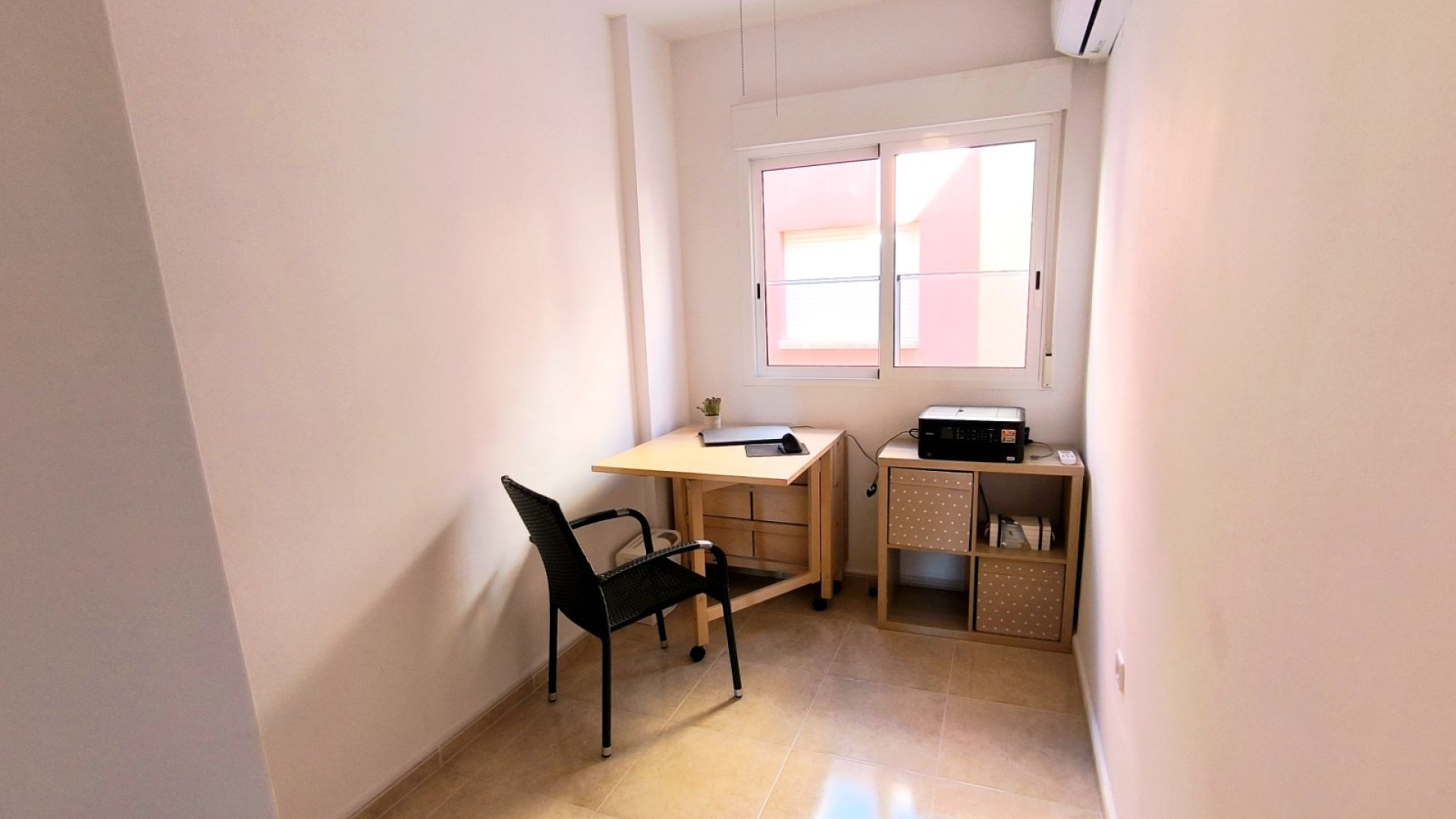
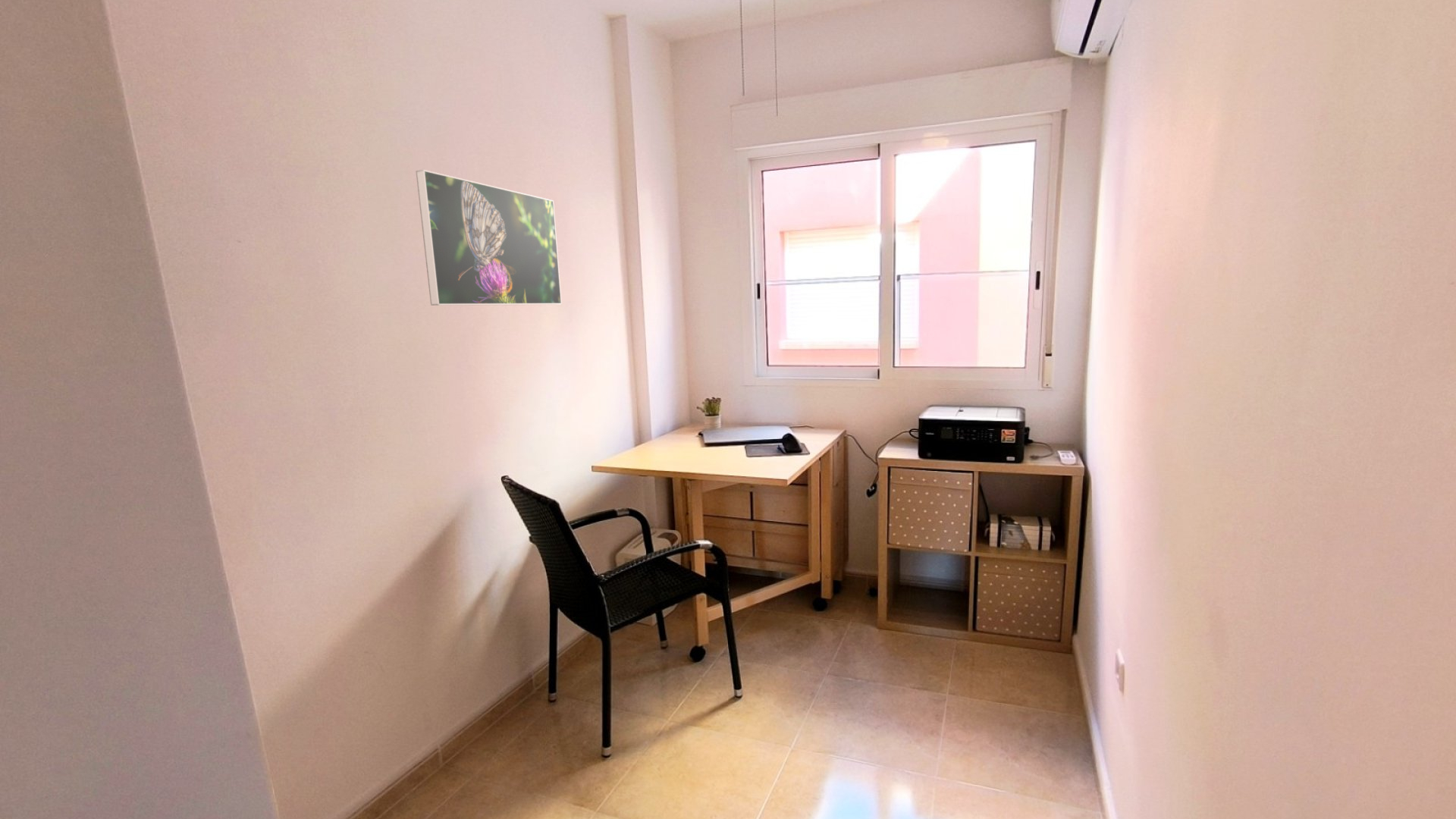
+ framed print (499, 246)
